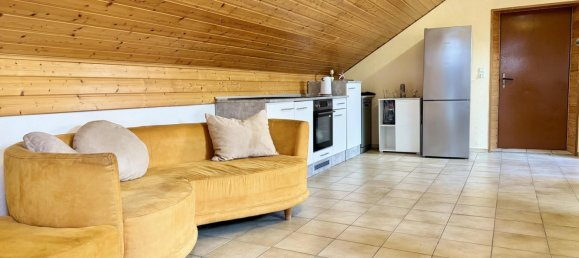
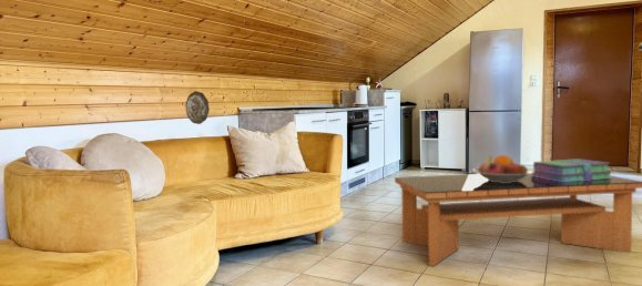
+ stack of books (570, 168)
+ coffee table (510, 213)
+ decorative plate (196, 108)
+ fruit bowl (502, 167)
